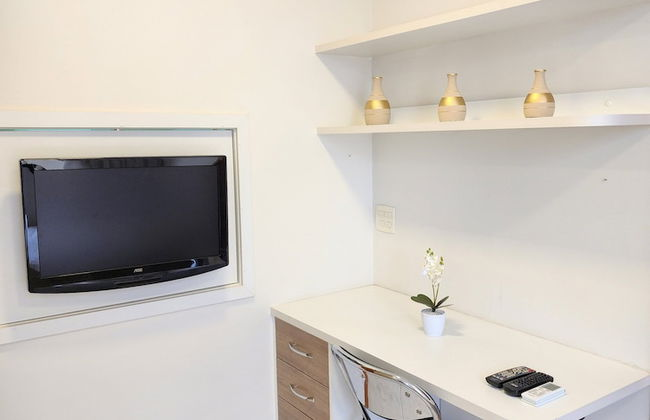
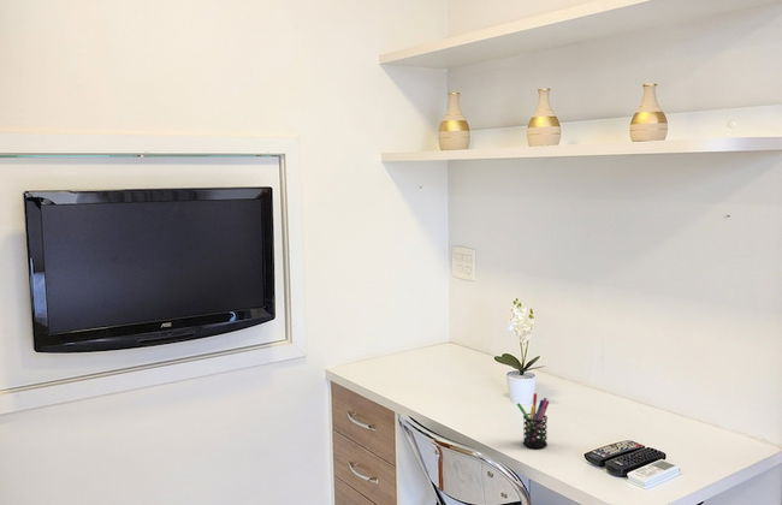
+ pen holder (532, 420)
